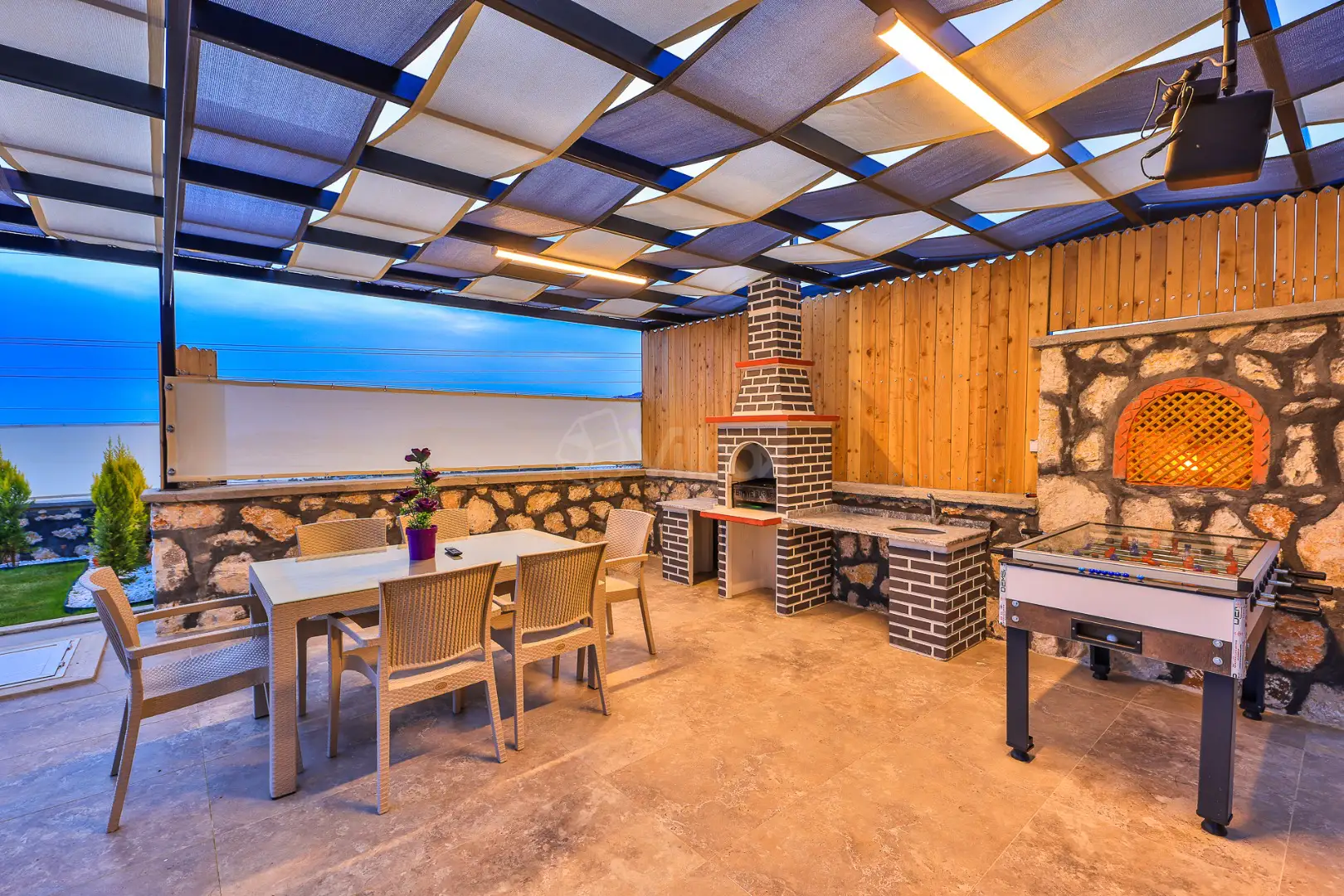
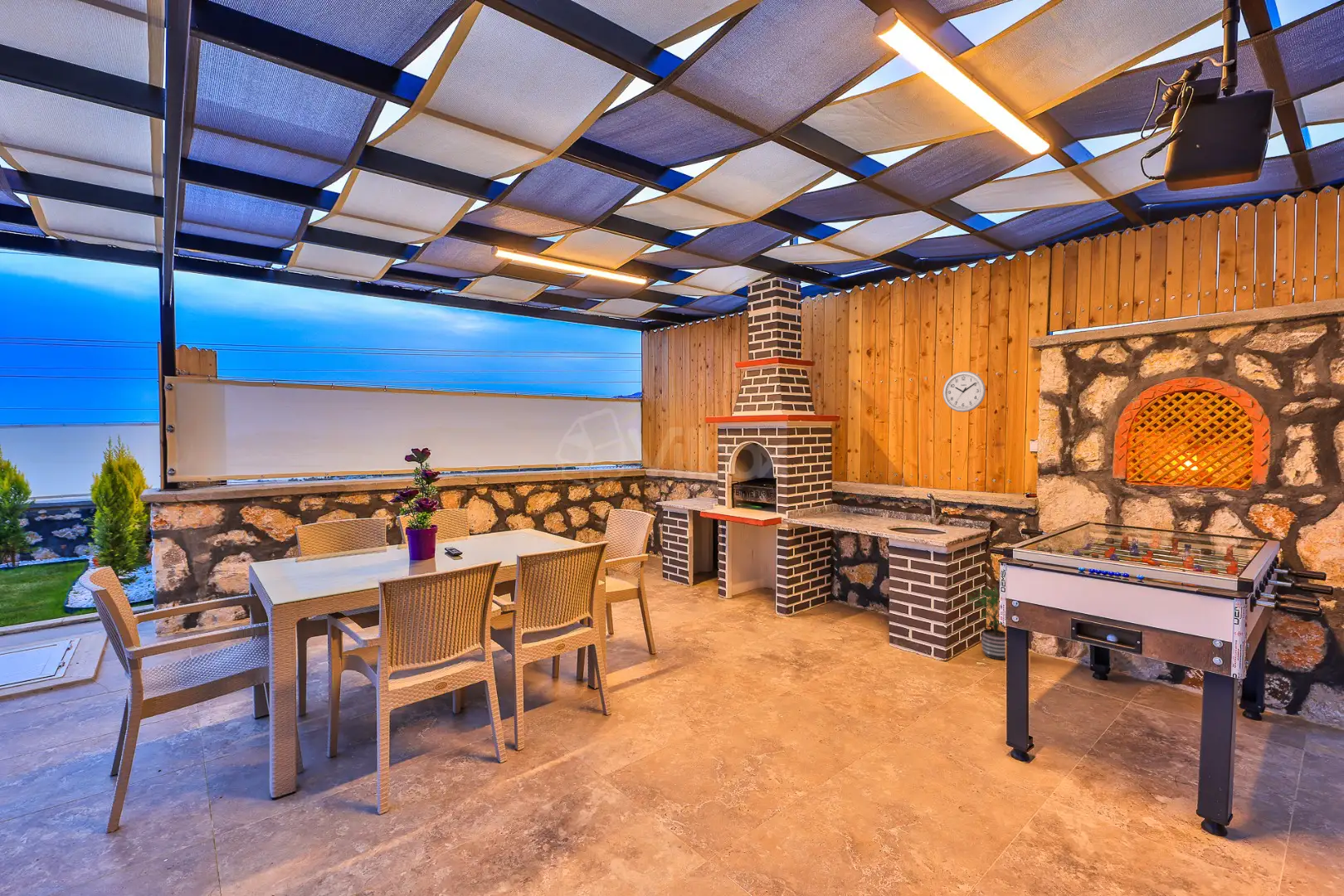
+ wall clock (963, 392)
+ potted plant (994, 621)
